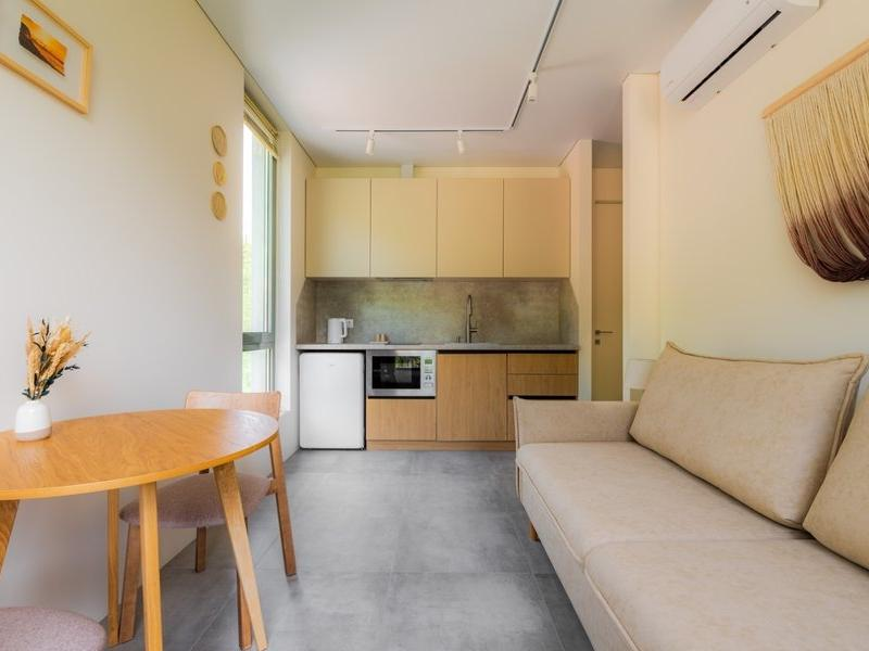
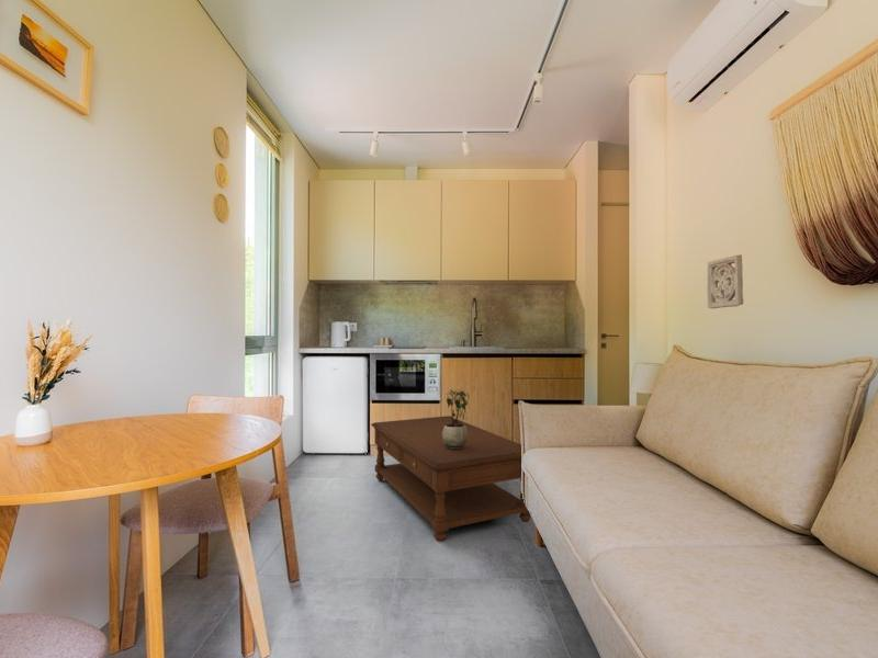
+ potted plant (458, 416)
+ wall ornament (723, 283)
+ coffee table (443, 466)
